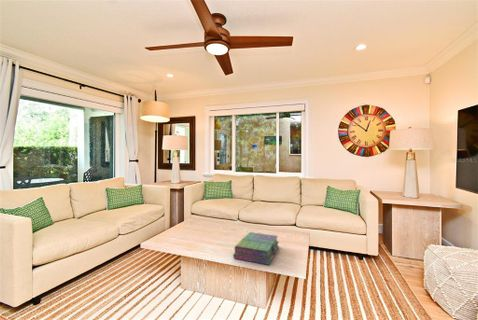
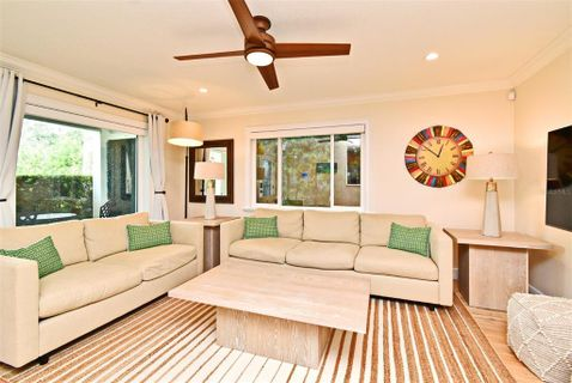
- stack of books (257, 246)
